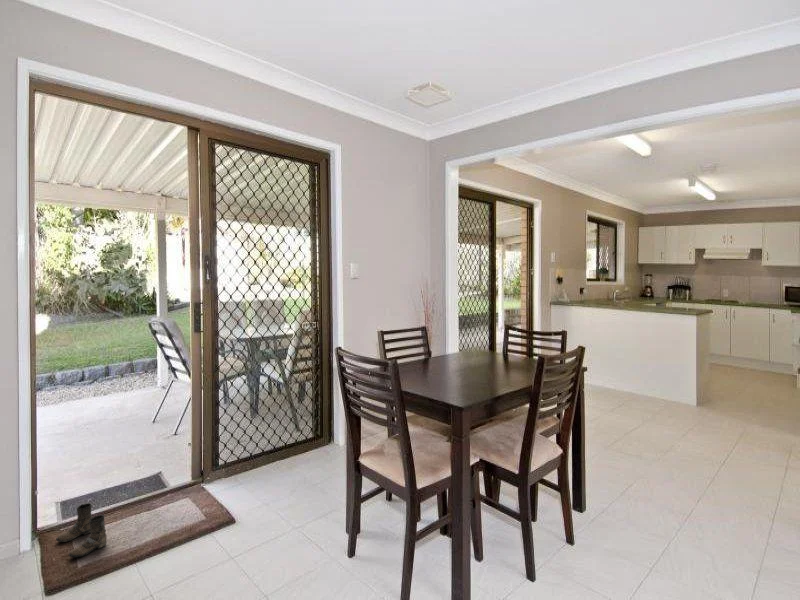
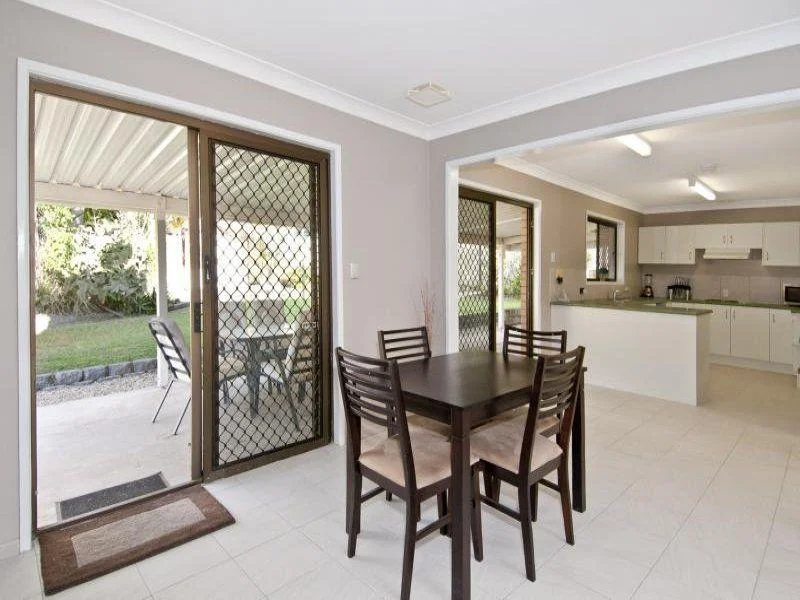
- boots (81, 529)
